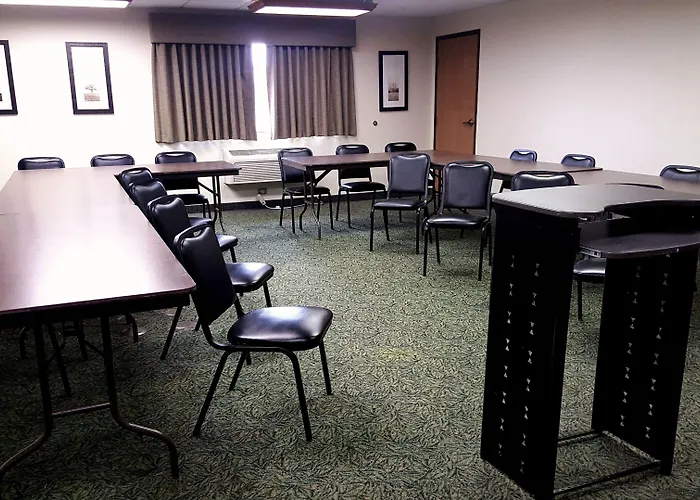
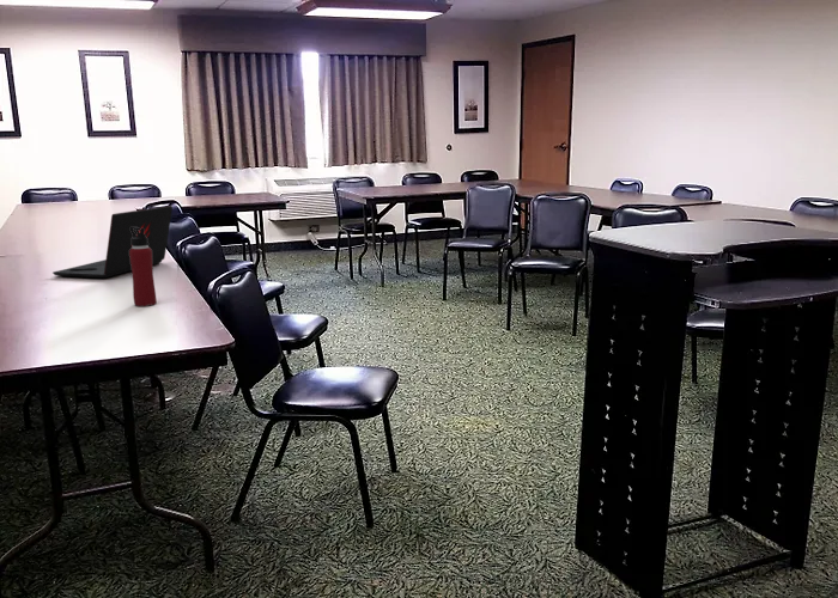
+ water bottle (141, 266)
+ laptop (114, 239)
